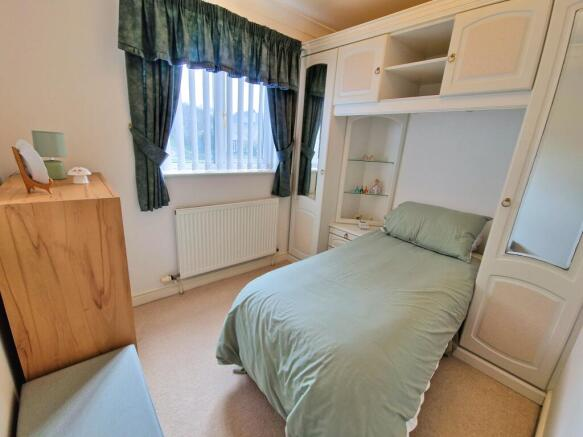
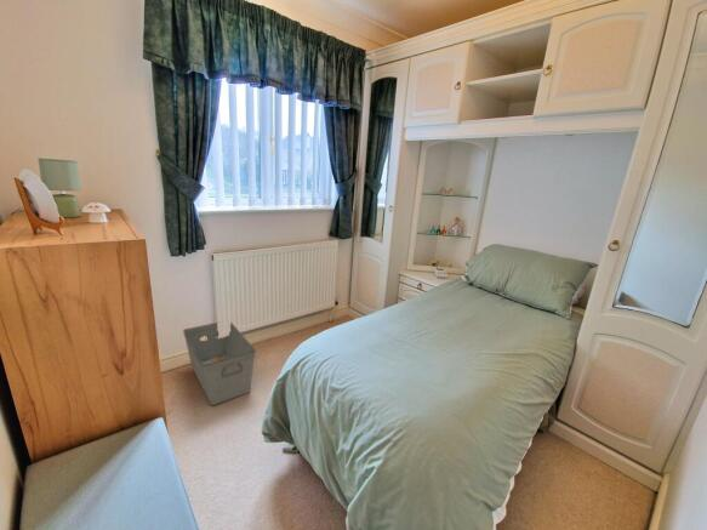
+ storage bin (217, 357)
